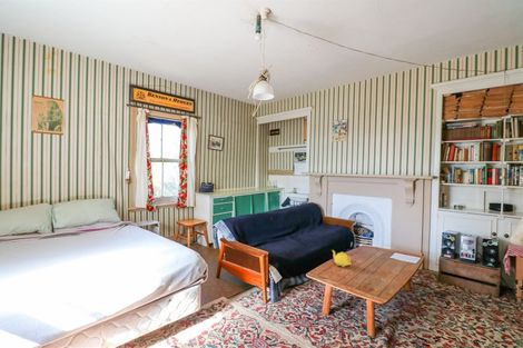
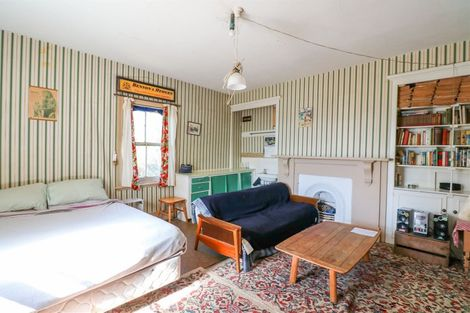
- teapot (341, 258)
